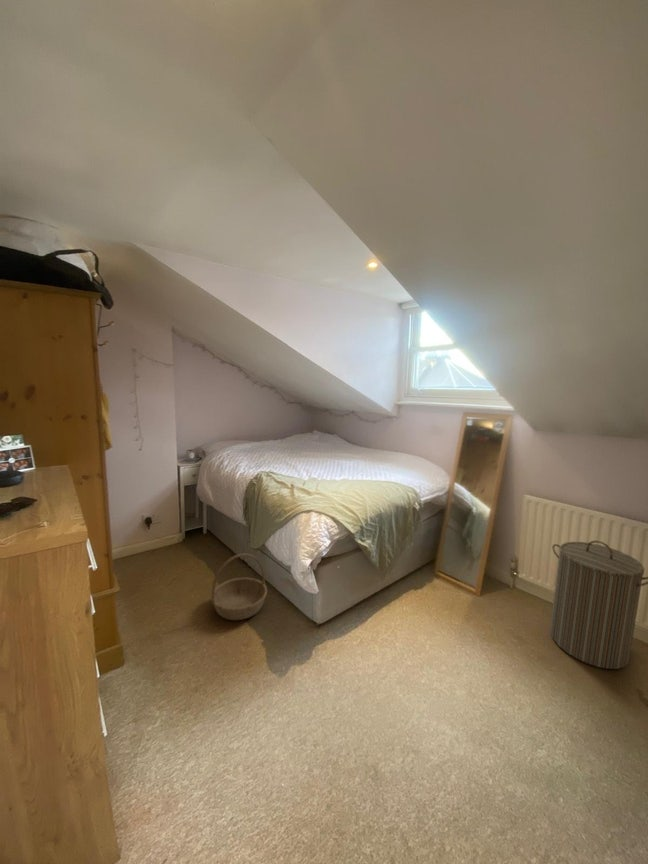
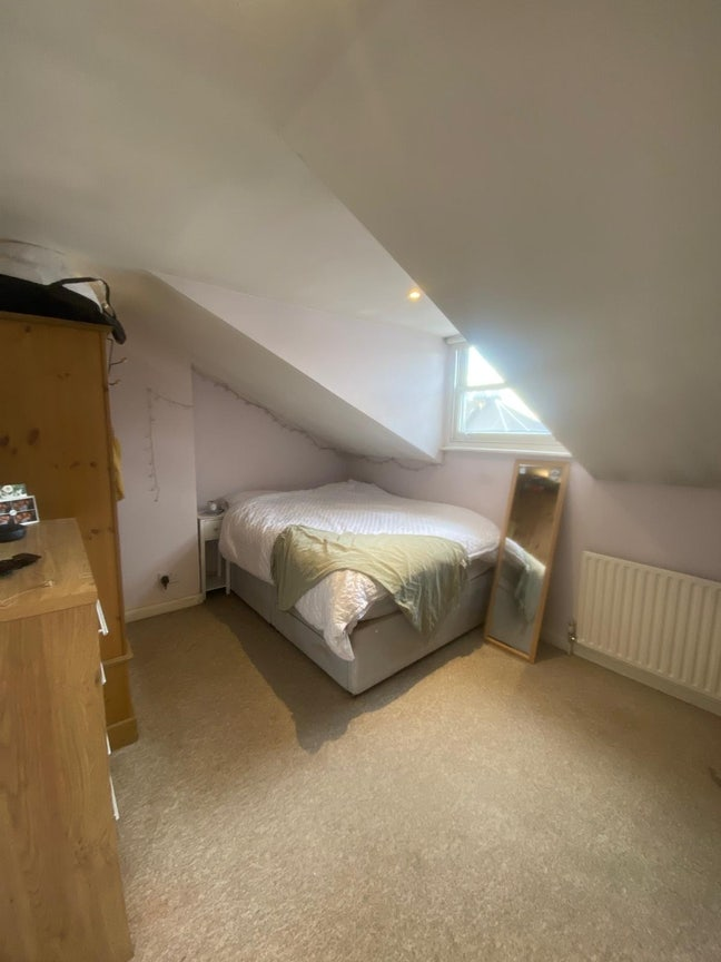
- basket (239, 581)
- laundry hamper (594, 594)
